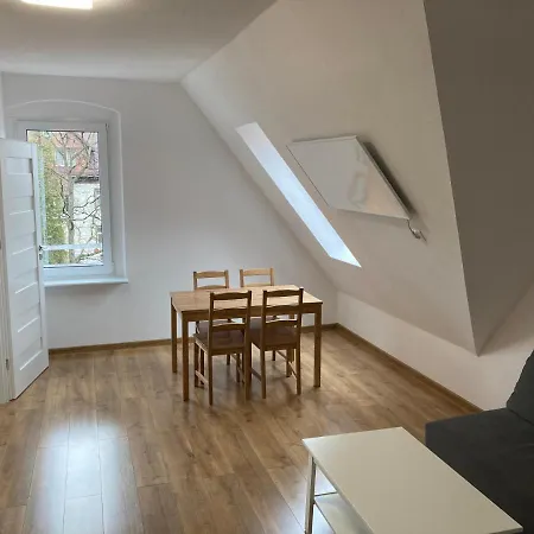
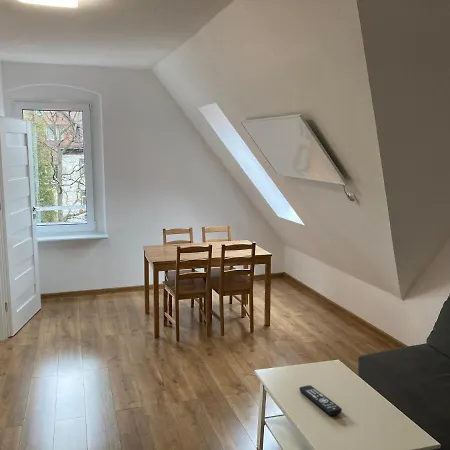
+ remote control (319, 399)
